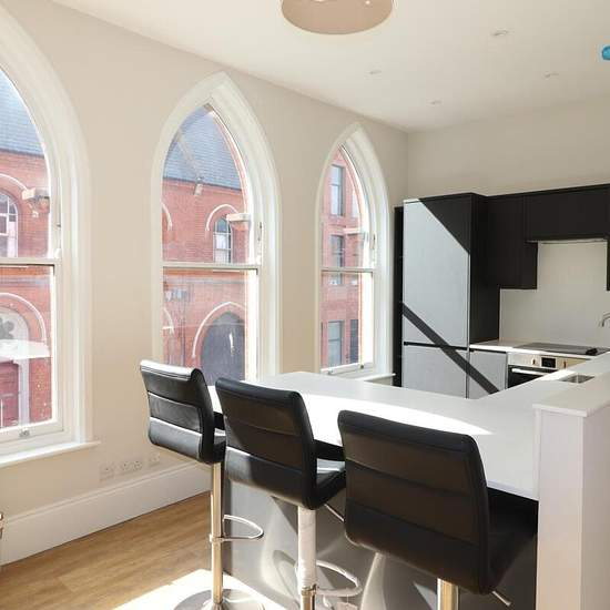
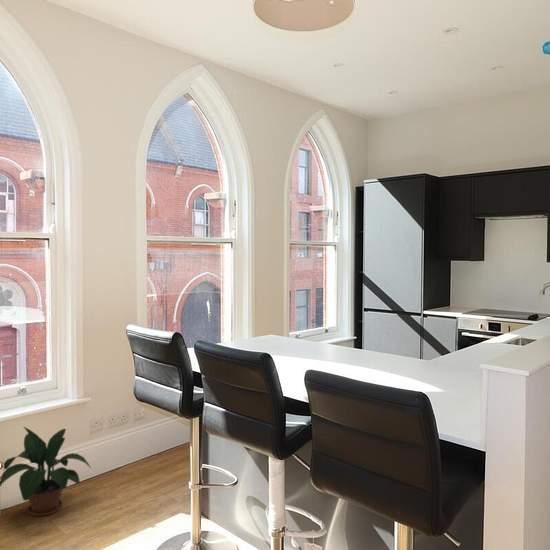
+ potted plant (43, 463)
